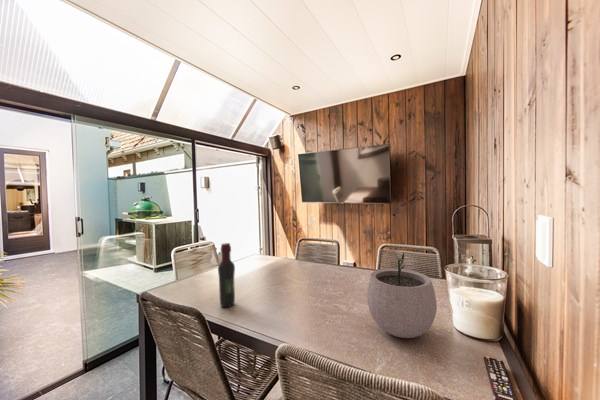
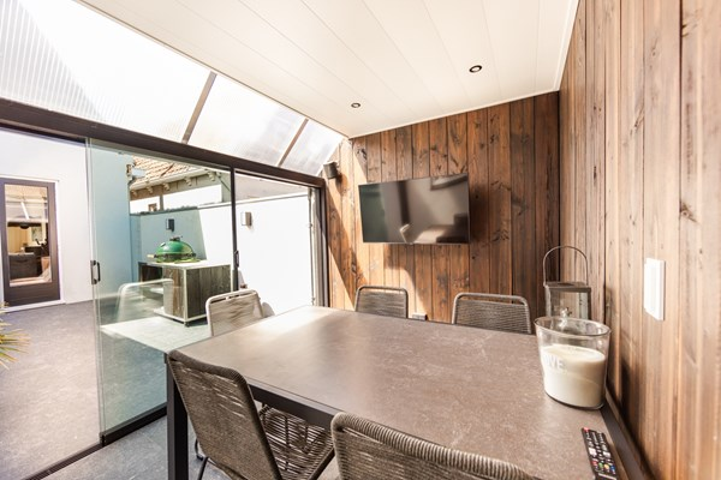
- wine bottle (226, 274)
- plant pot (399, 292)
